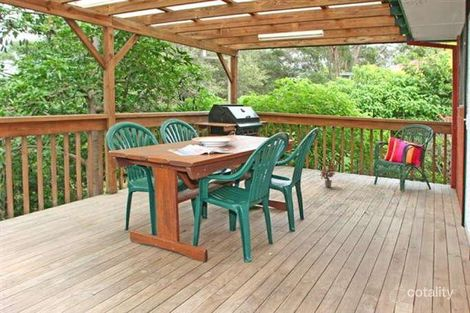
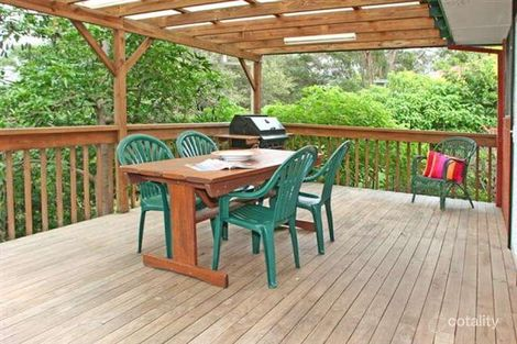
- potted plant (328, 172)
